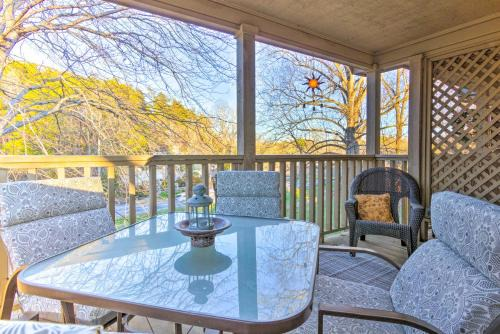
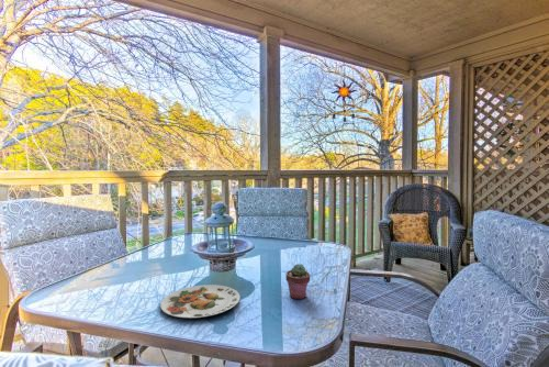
+ plate (201, 300)
+ potted succulent (298, 279)
